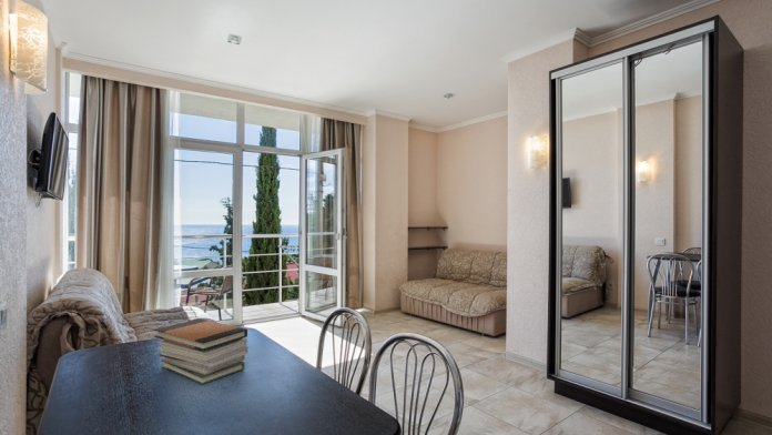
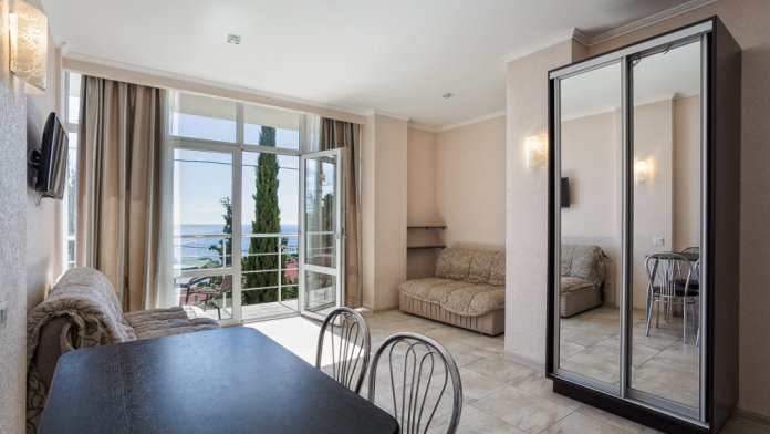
- book stack (202, 348)
